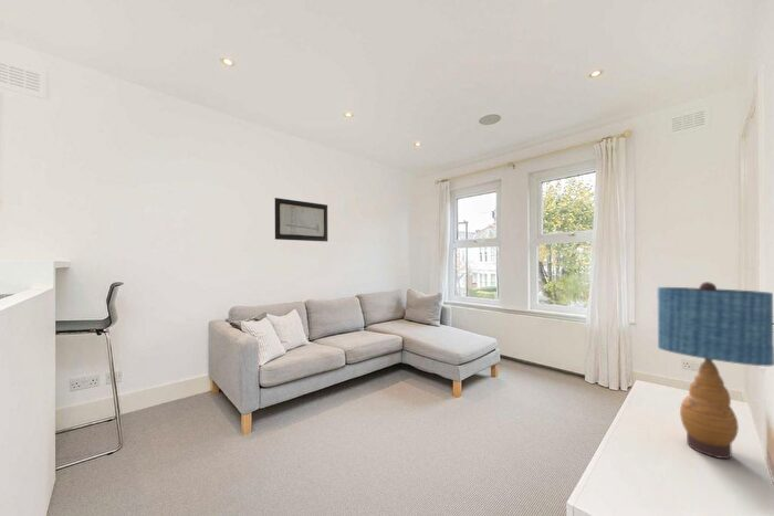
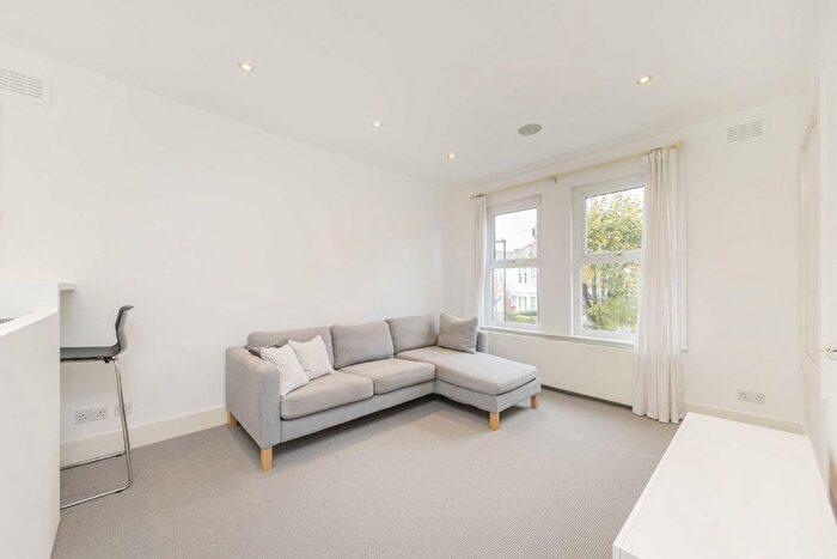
- table lamp (710, 366)
- wall art (302, 221)
